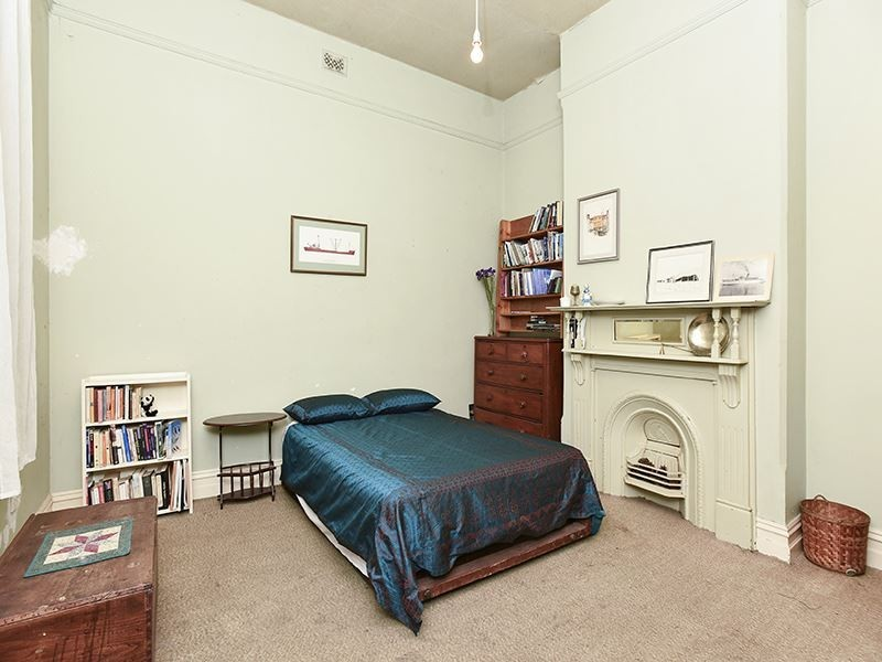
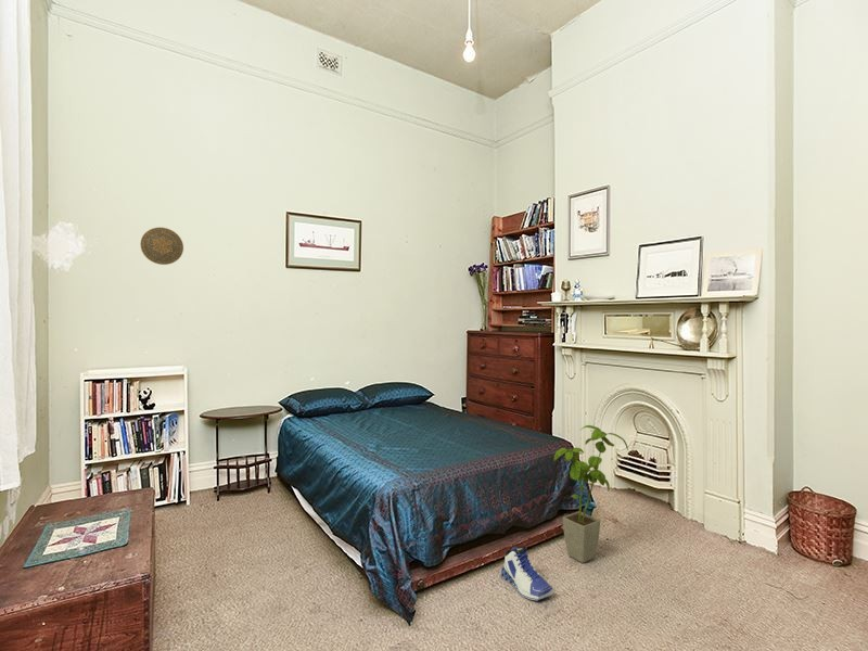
+ house plant (590, 490)
+ sneaker (523, 567)
+ decorative plate (162, 245)
